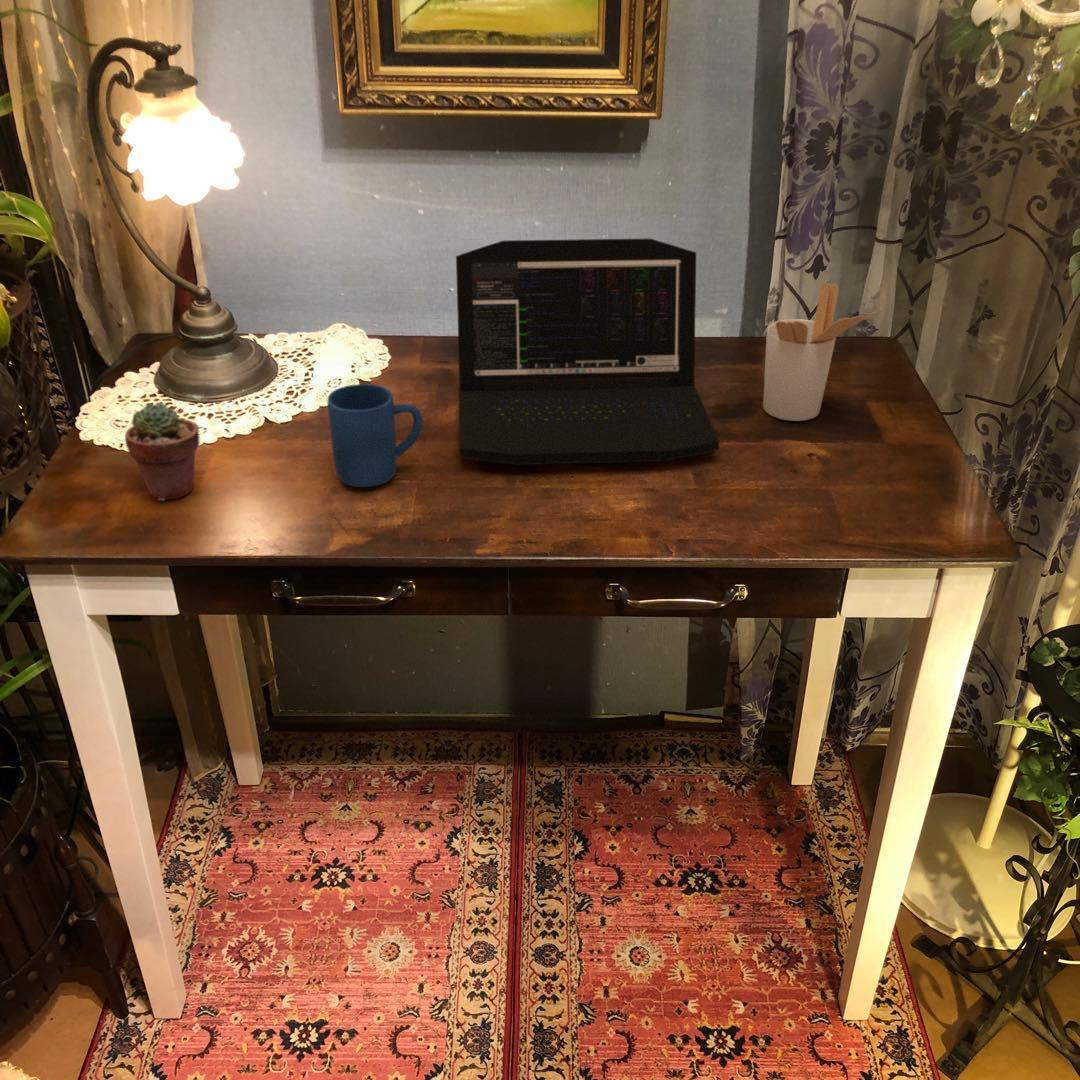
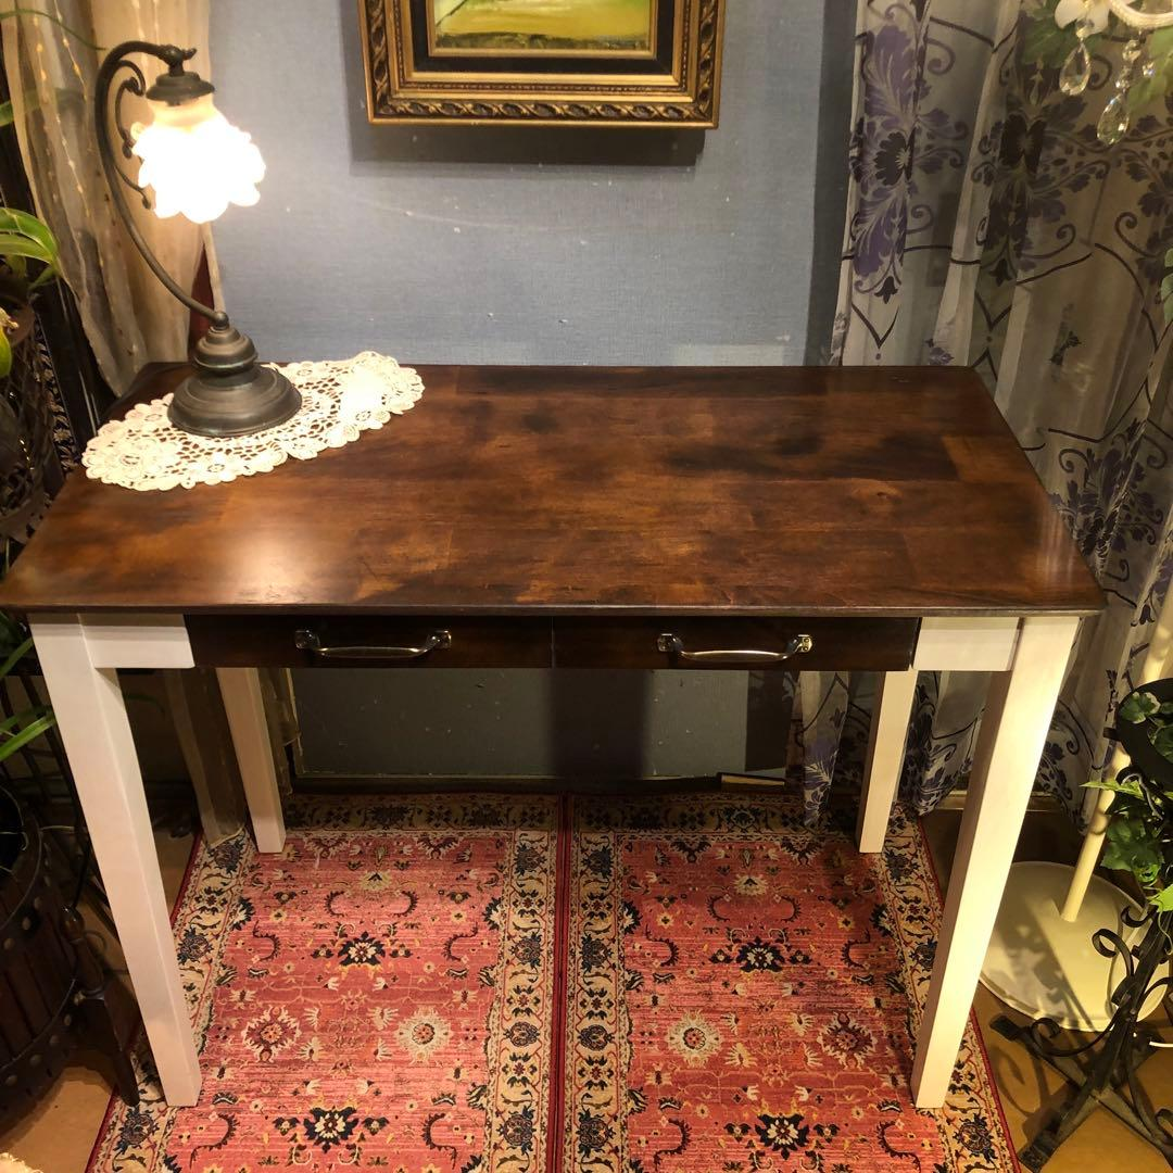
- laptop (583, 348)
- mug (377, 435)
- potted succulent (164, 447)
- utensil holder (814, 356)
